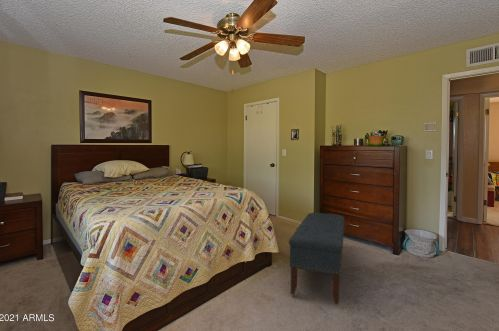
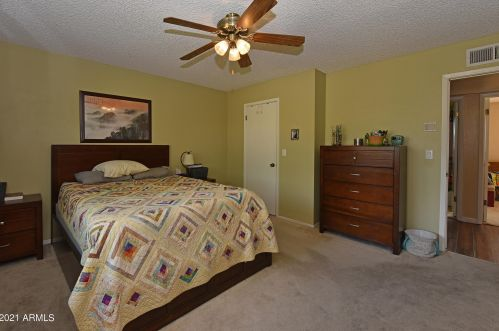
- bench (320, 247)
